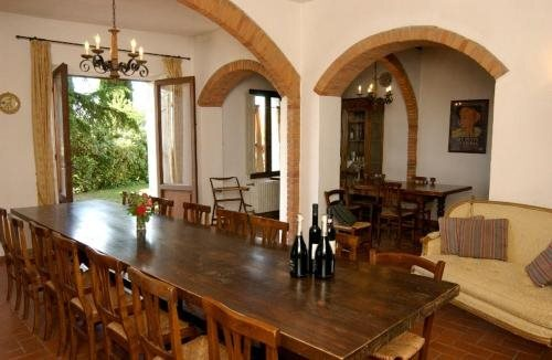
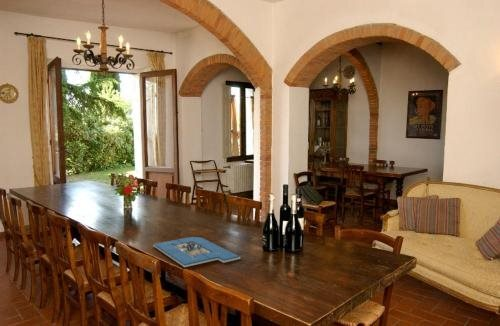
+ board game (194, 248)
